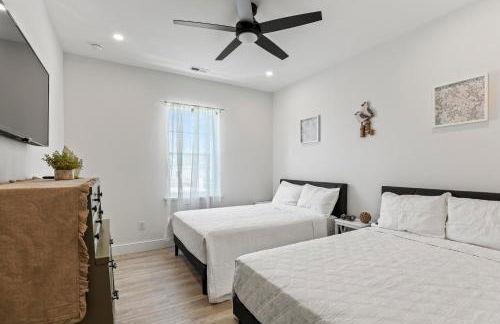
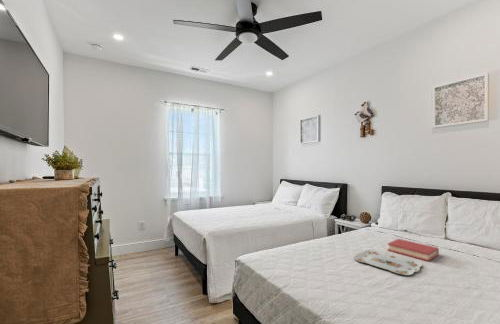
+ serving tray (386, 261)
+ hardback book (412, 248)
